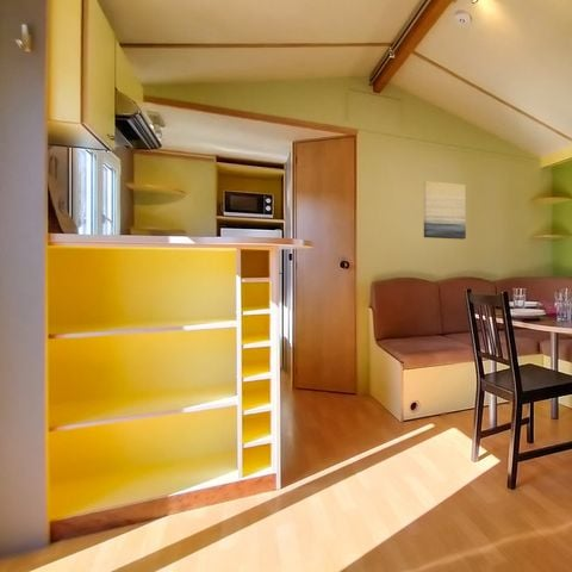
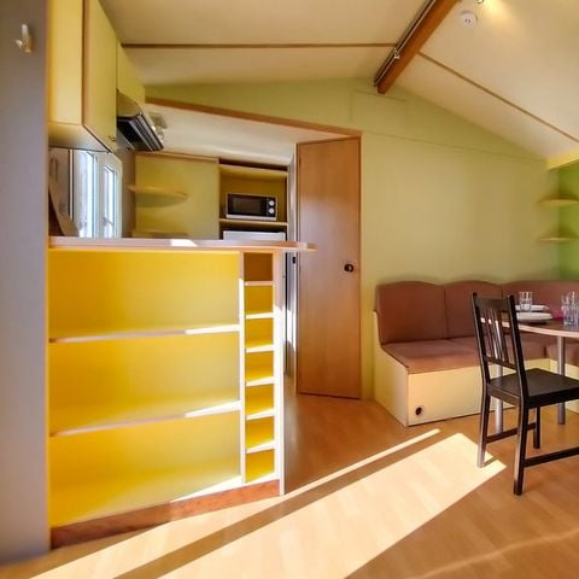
- wall art (444, 210)
